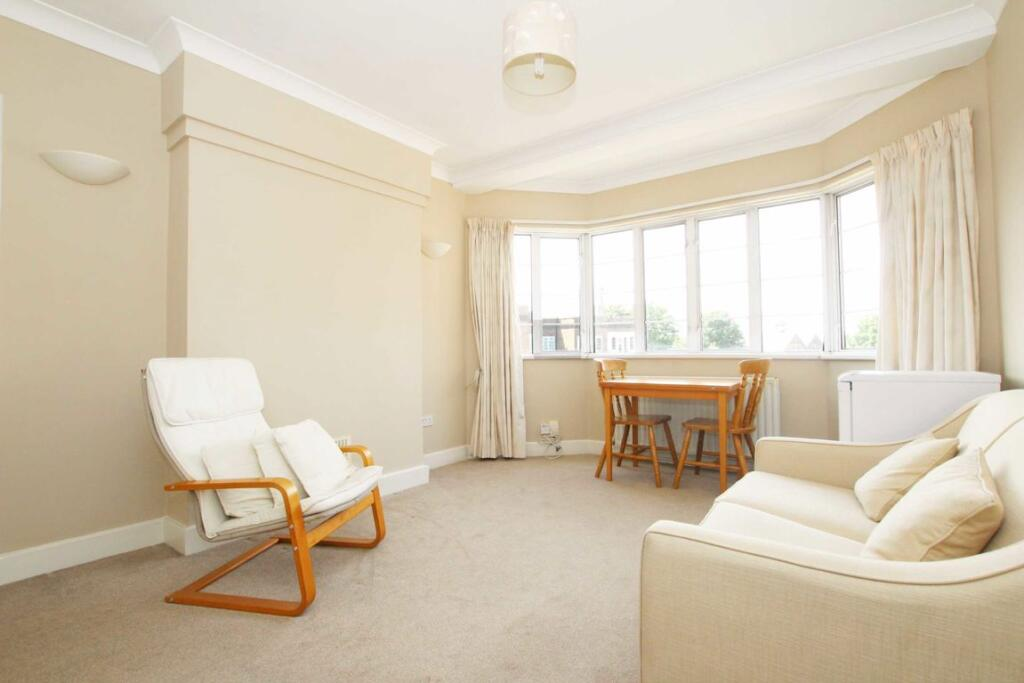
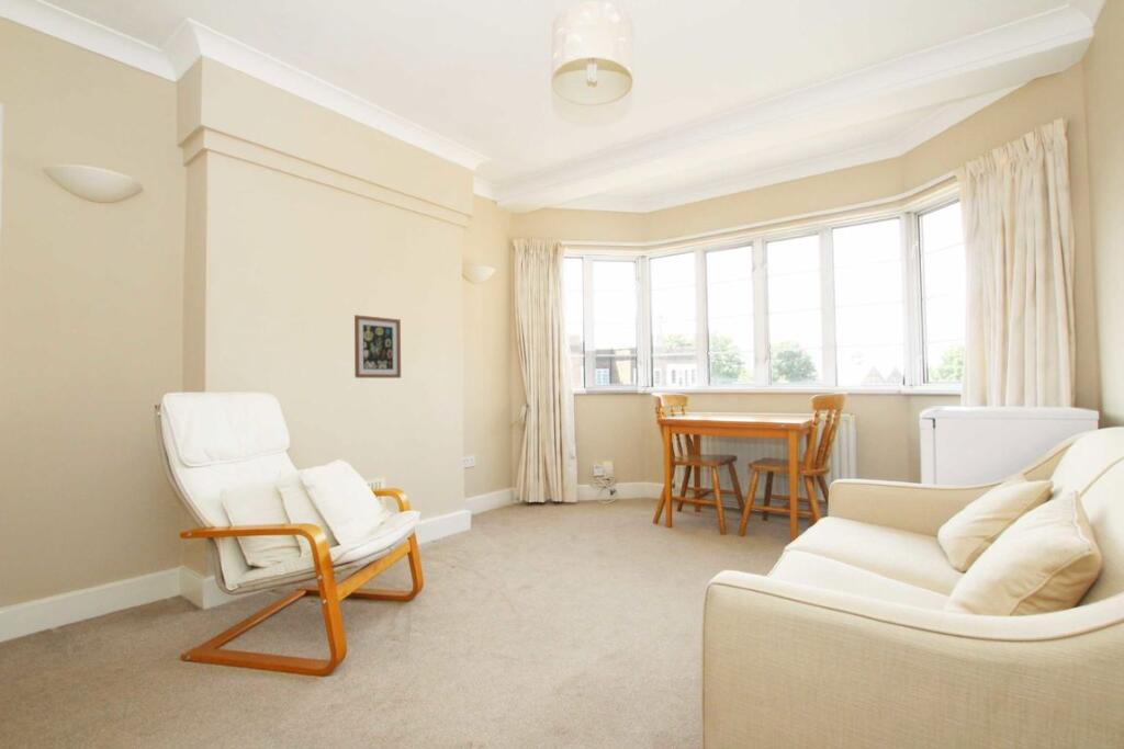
+ wall art (378, 347)
